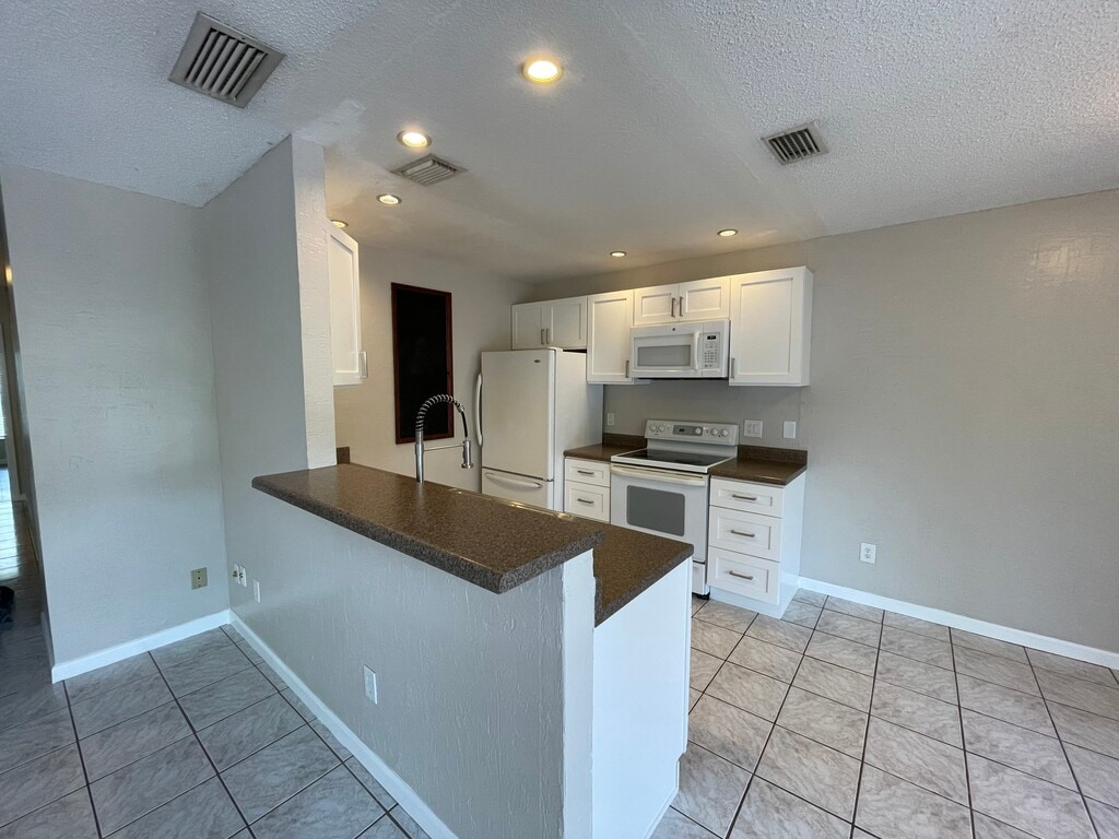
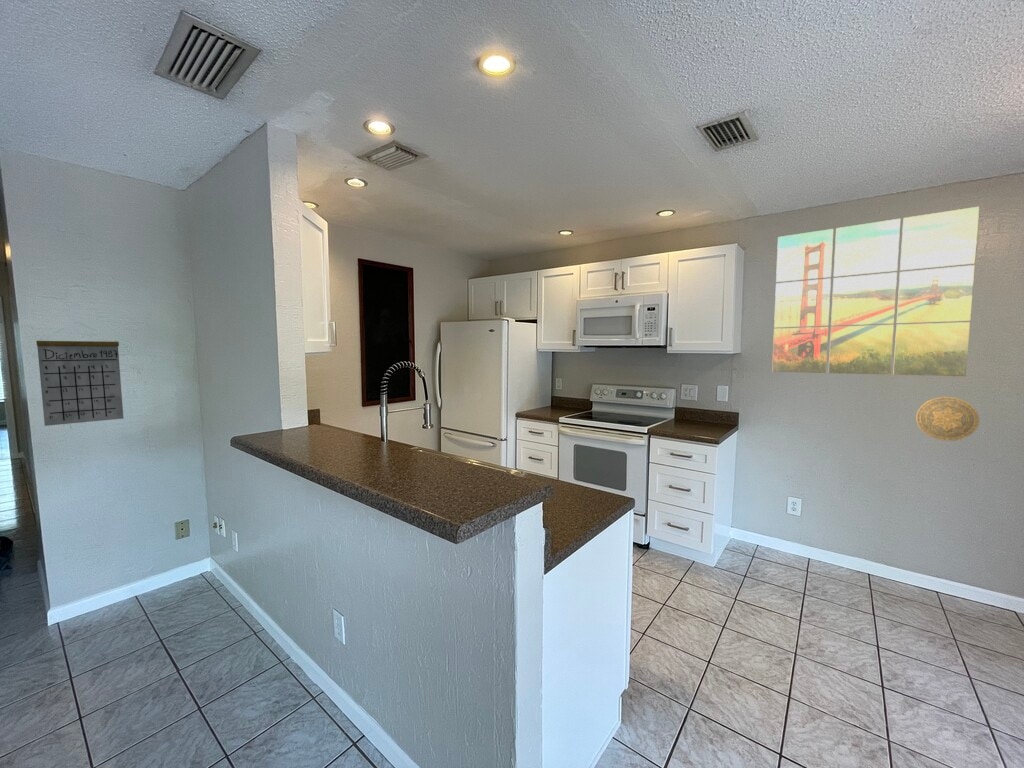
+ decorative plate (946, 419)
+ wall art (862, 299)
+ calendar (82, 372)
